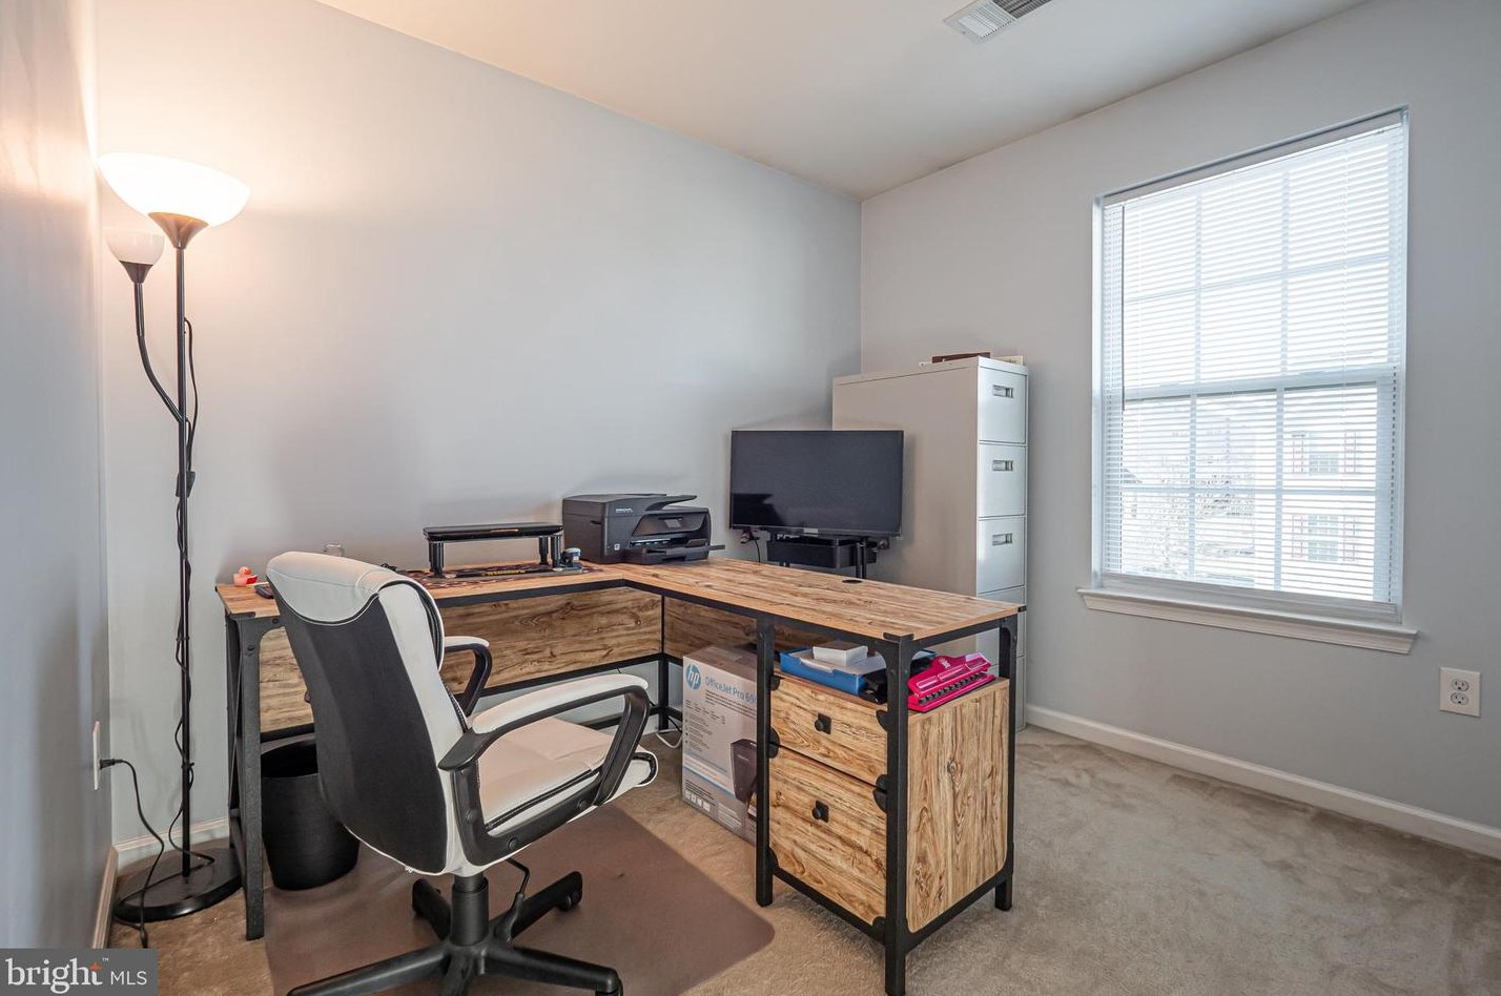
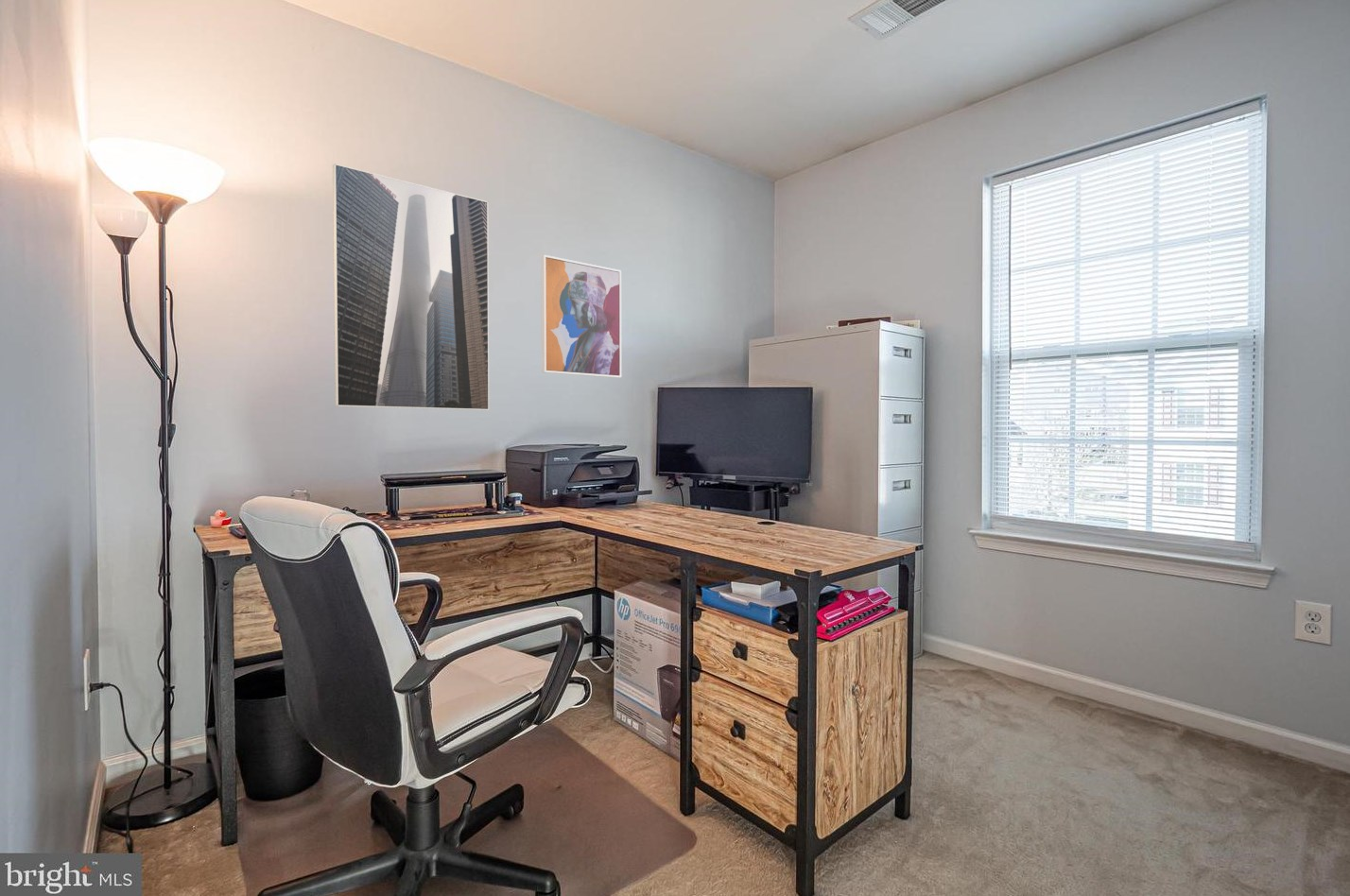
+ wall art (582, 319)
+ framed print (416, 297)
